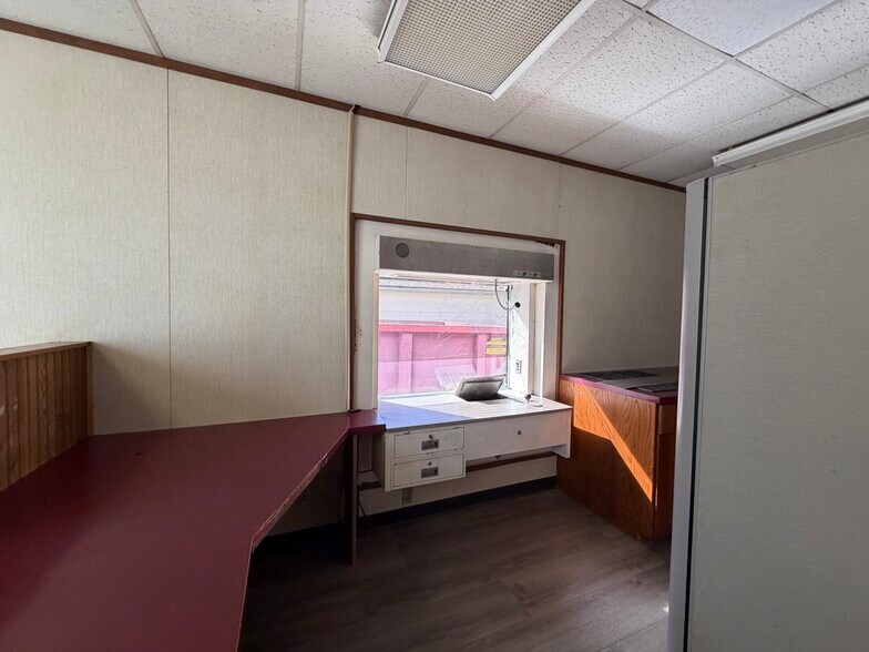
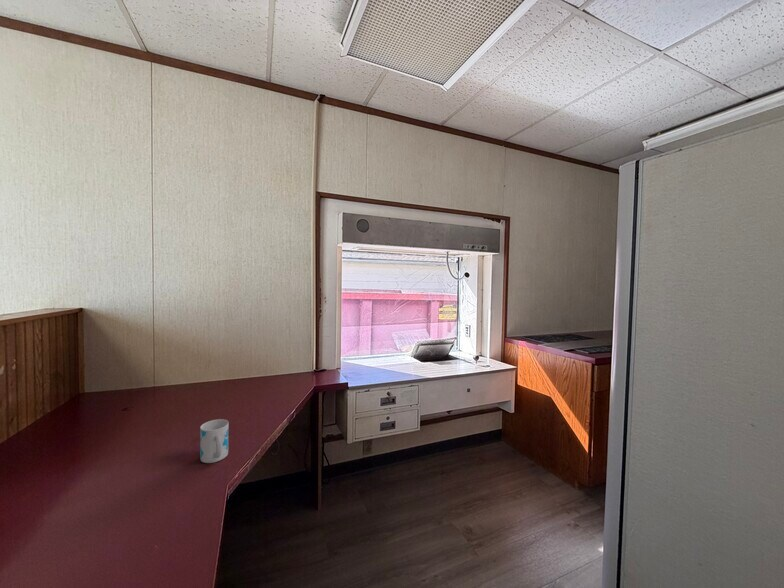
+ mug (215, 443)
